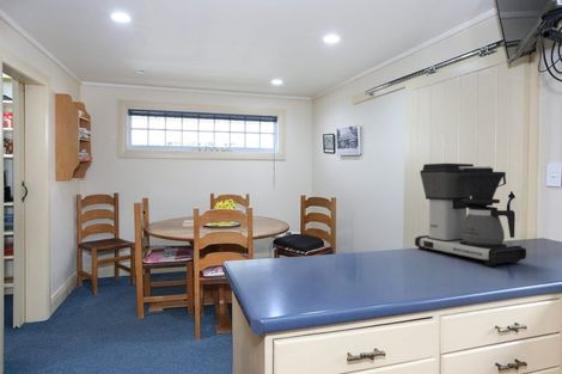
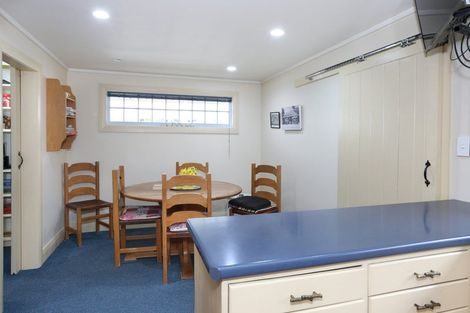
- coffee maker (469, 209)
